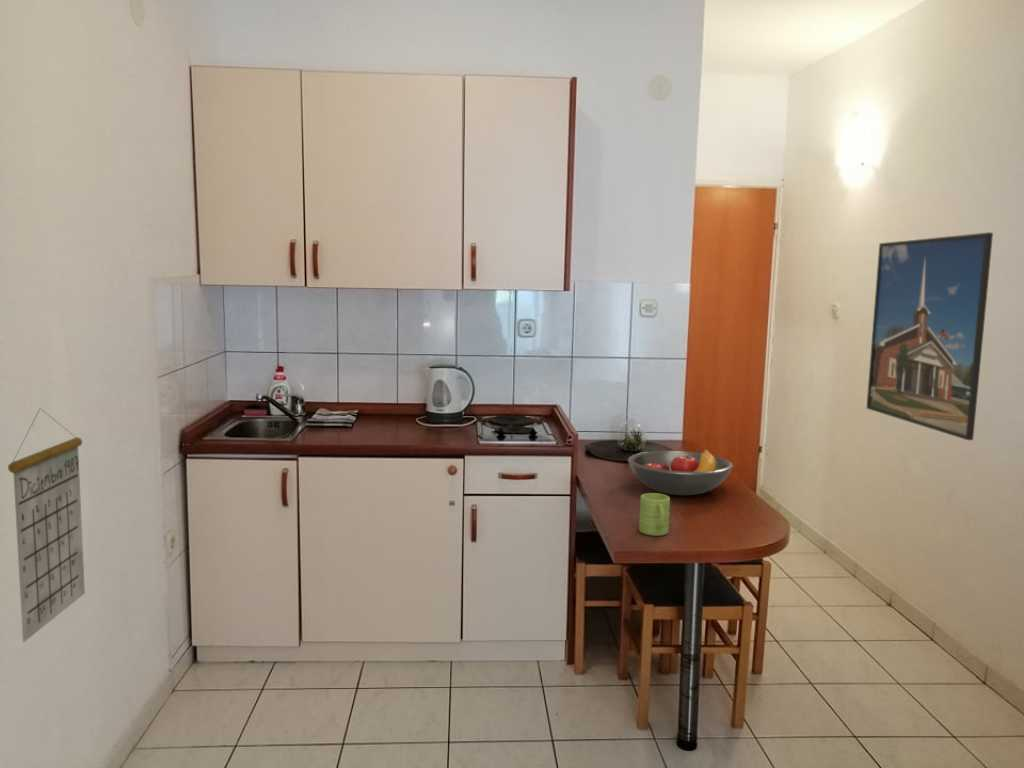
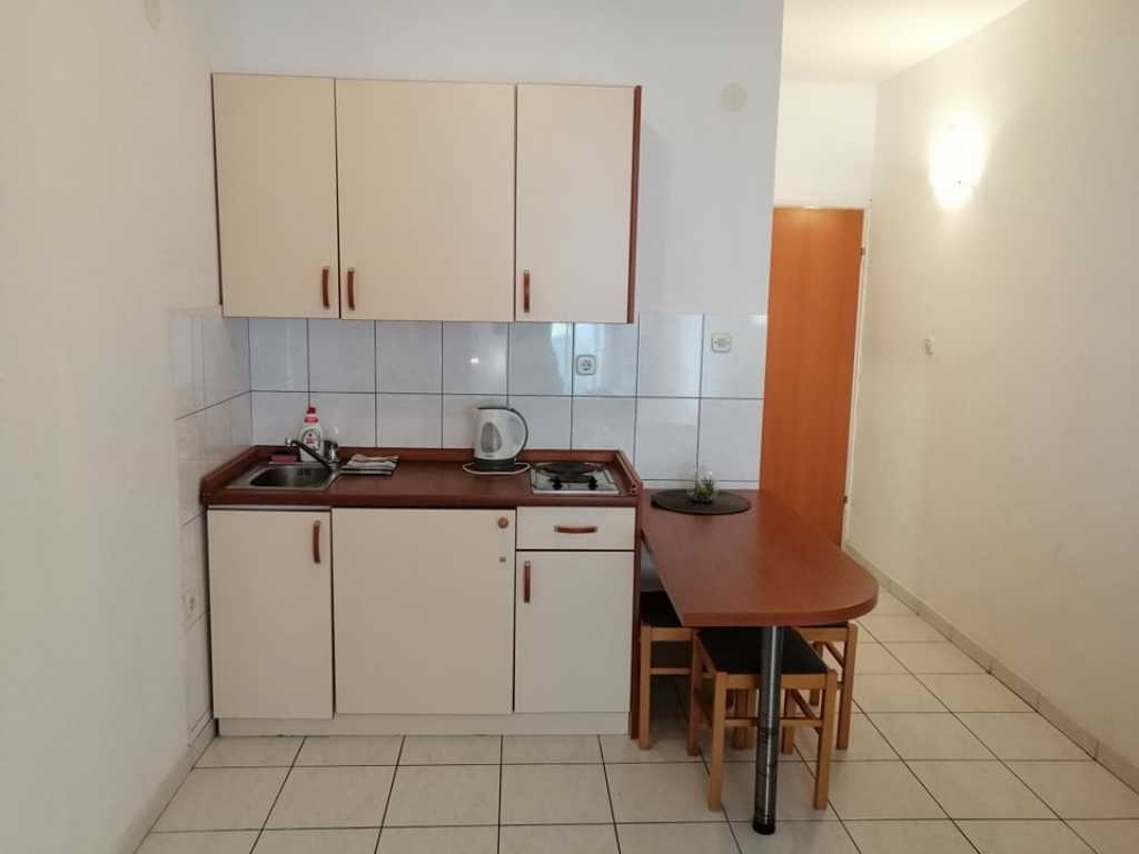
- calendar (50, 513)
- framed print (921, 331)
- fruit bowl (679, 471)
- mug (656, 515)
